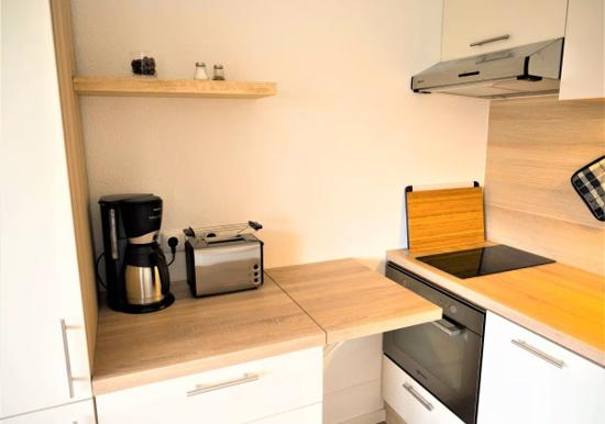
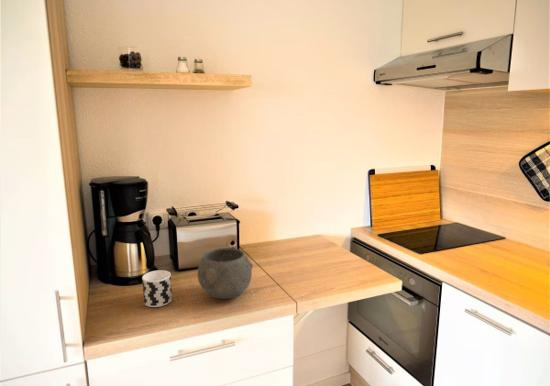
+ bowl (224, 274)
+ cup (155, 286)
